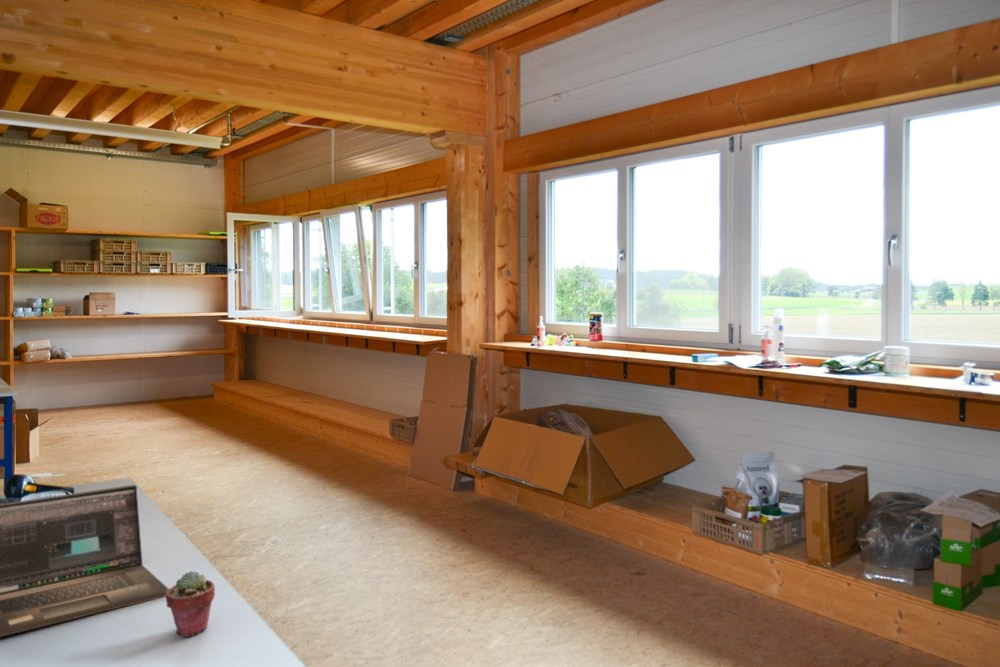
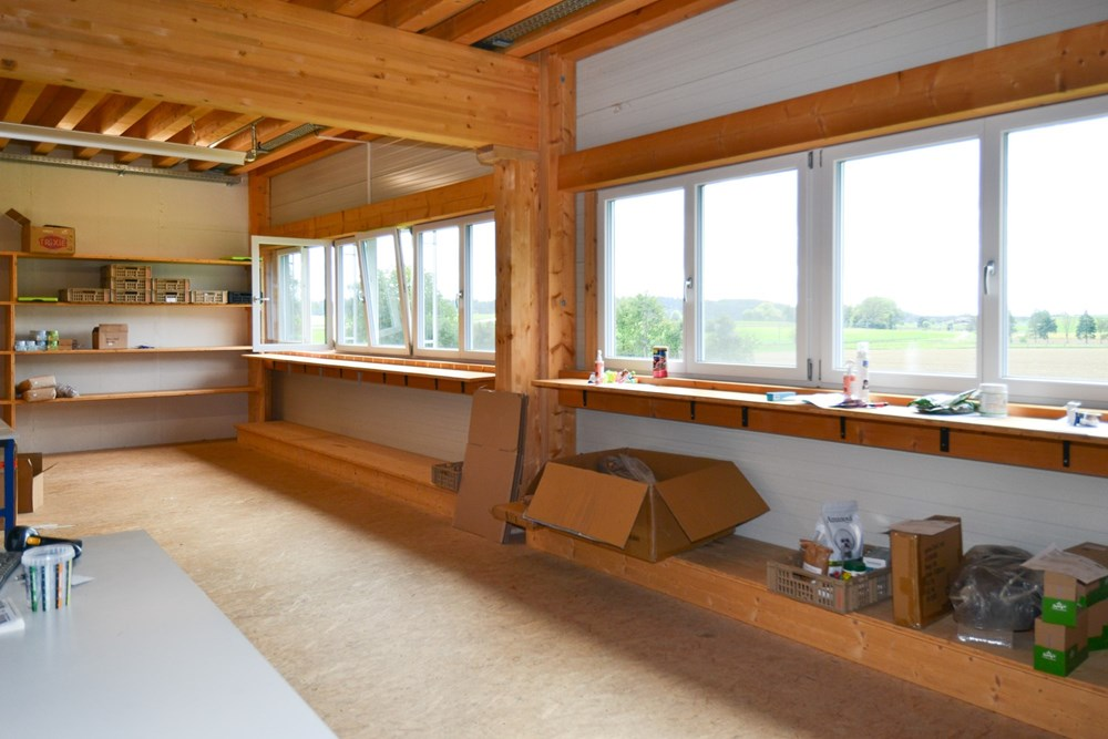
- laptop (67, 552)
- potted succulent (190, 600)
